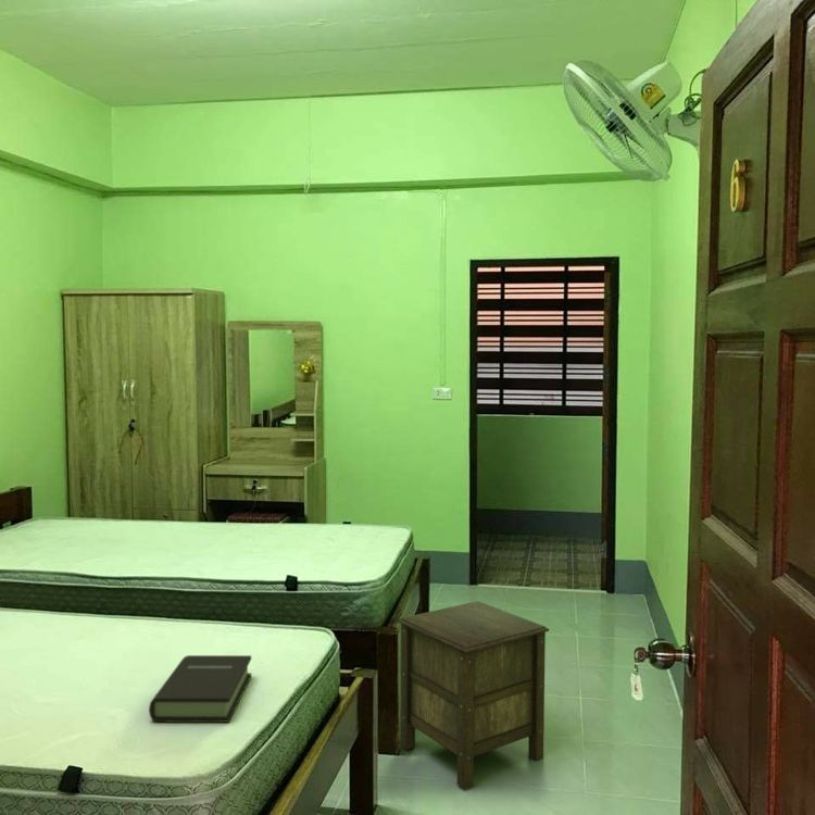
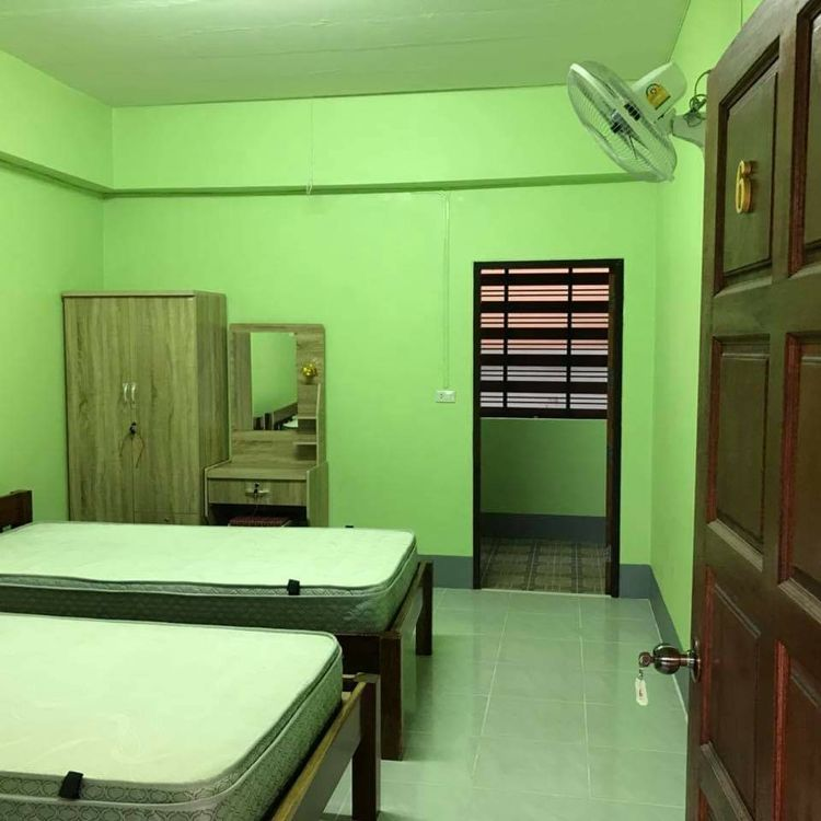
- book (203, 686)
- nightstand (472, 687)
